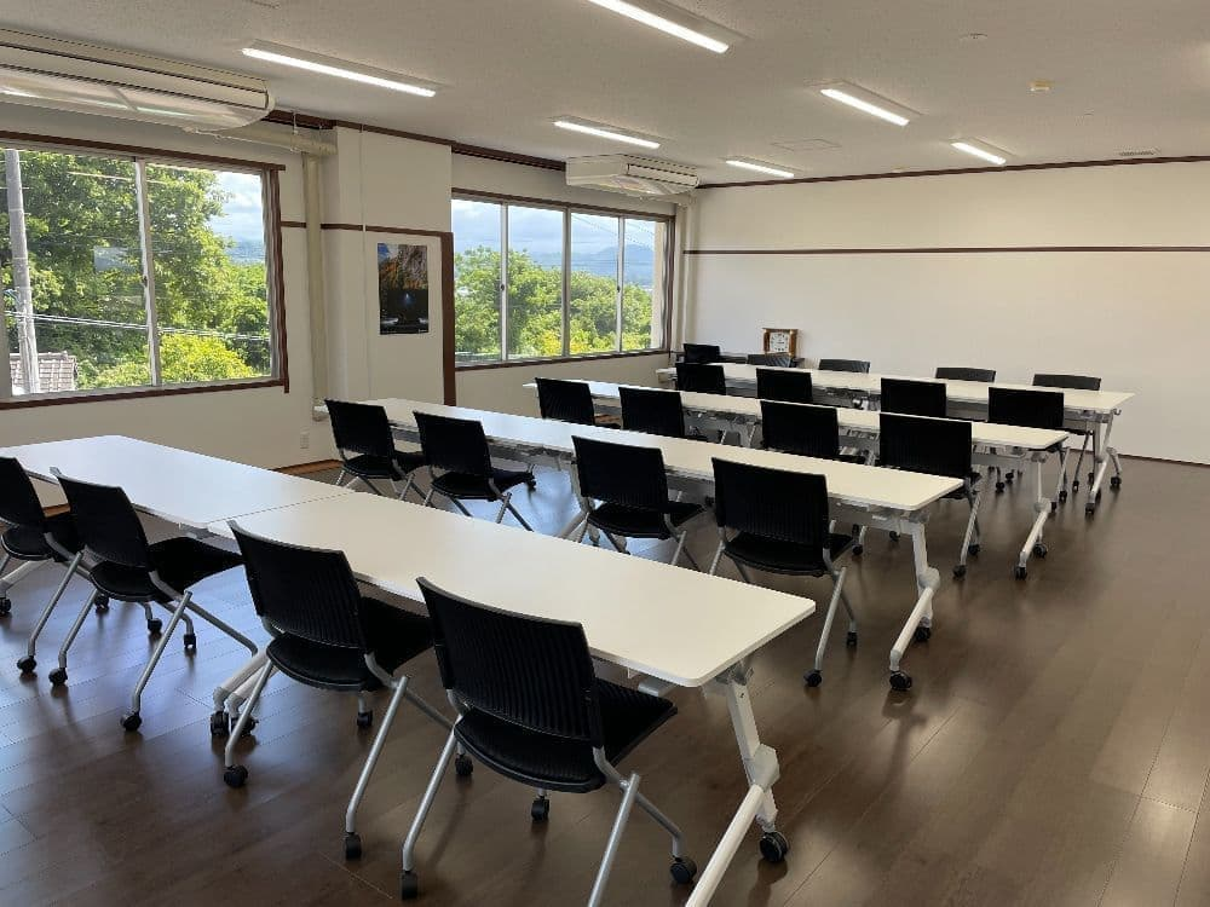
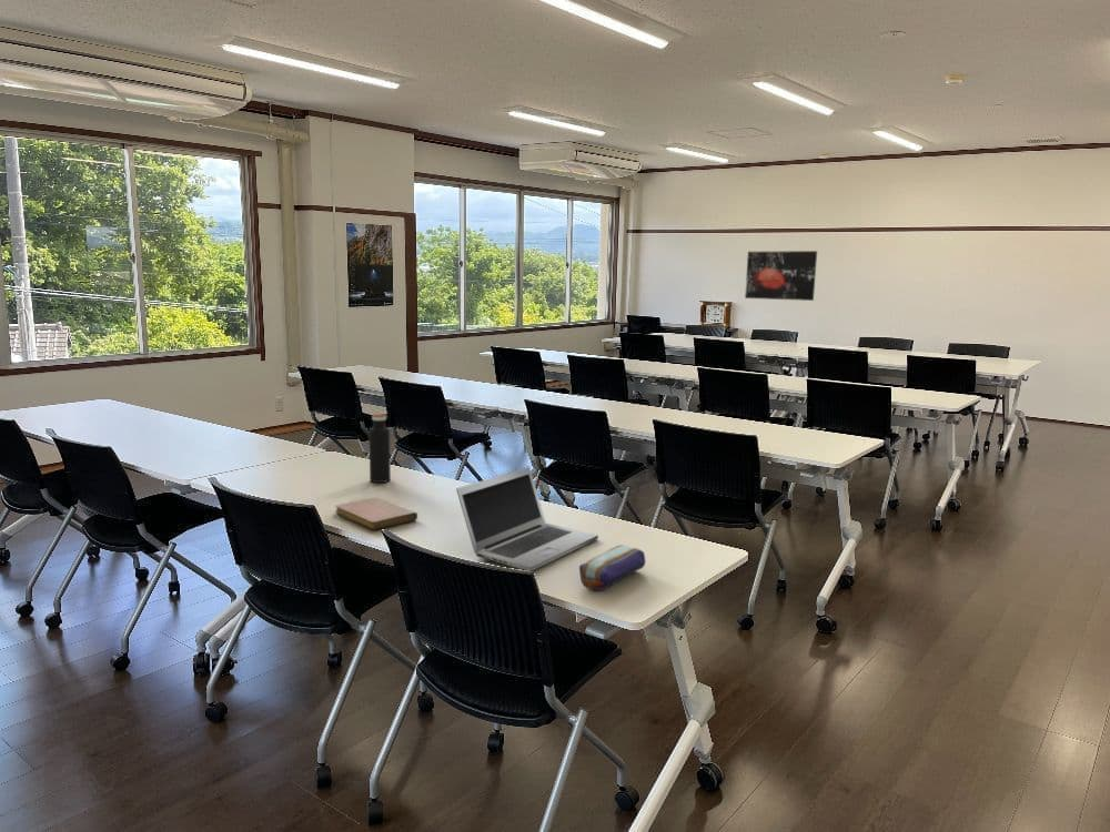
+ wall art (779, 275)
+ notebook (375, 511)
+ laptop (528, 515)
+ water bottle (380, 447)
+ pencil case (613, 566)
